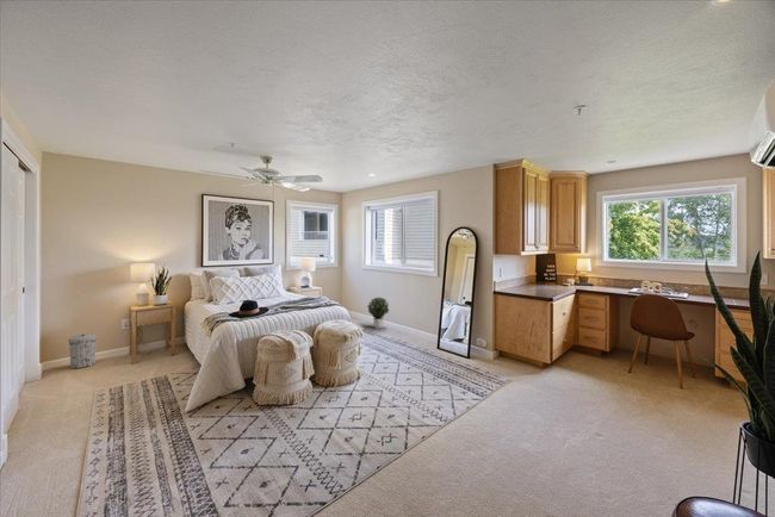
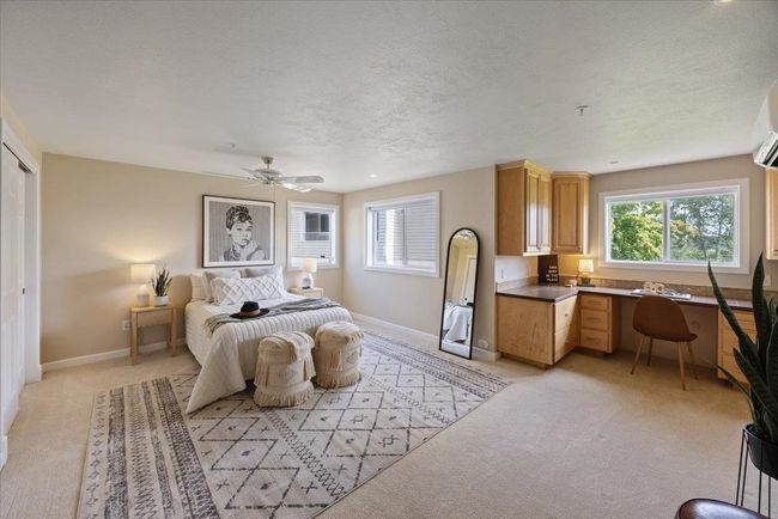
- trash can (82, 349)
- potted plant (378, 312)
